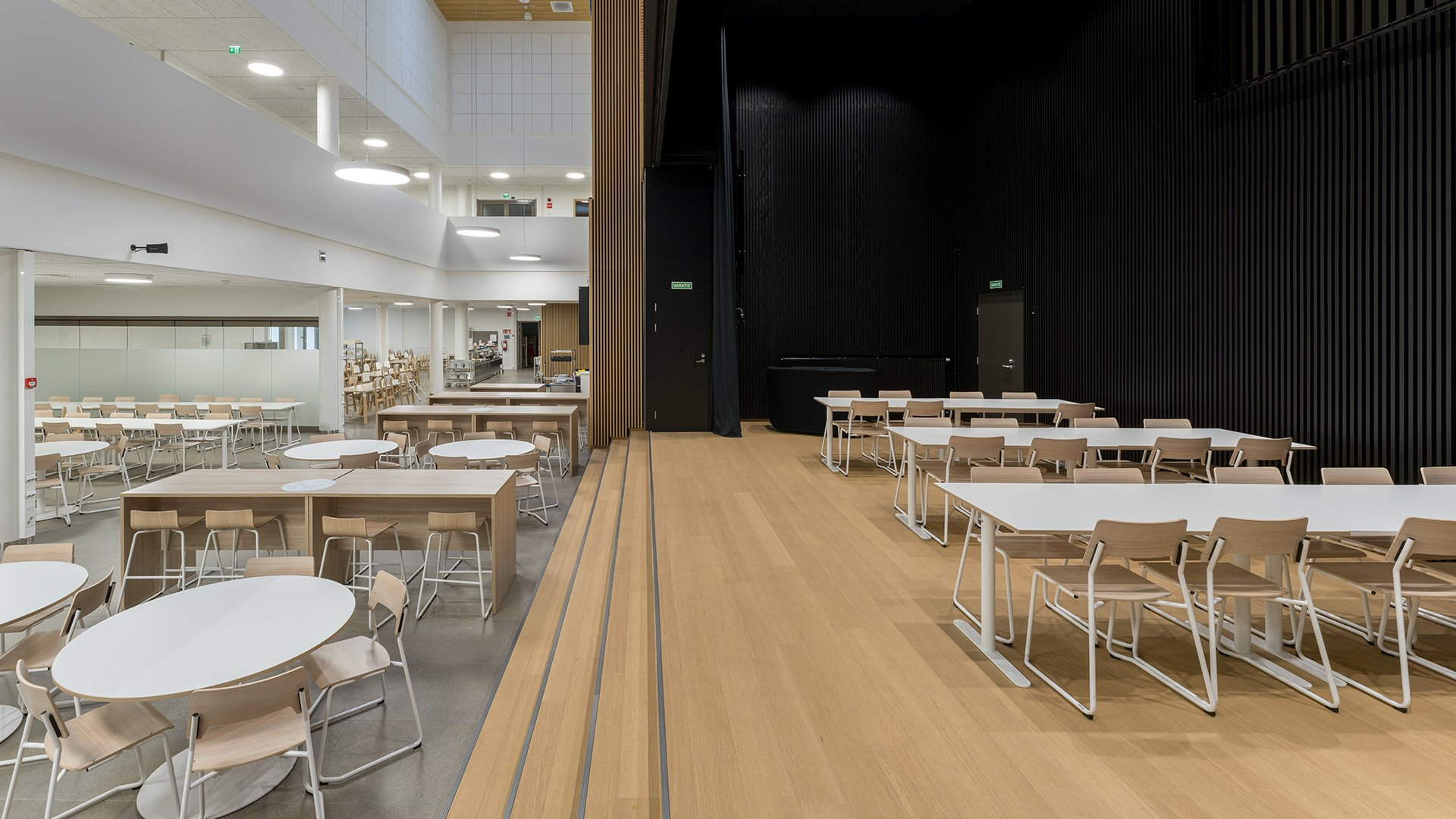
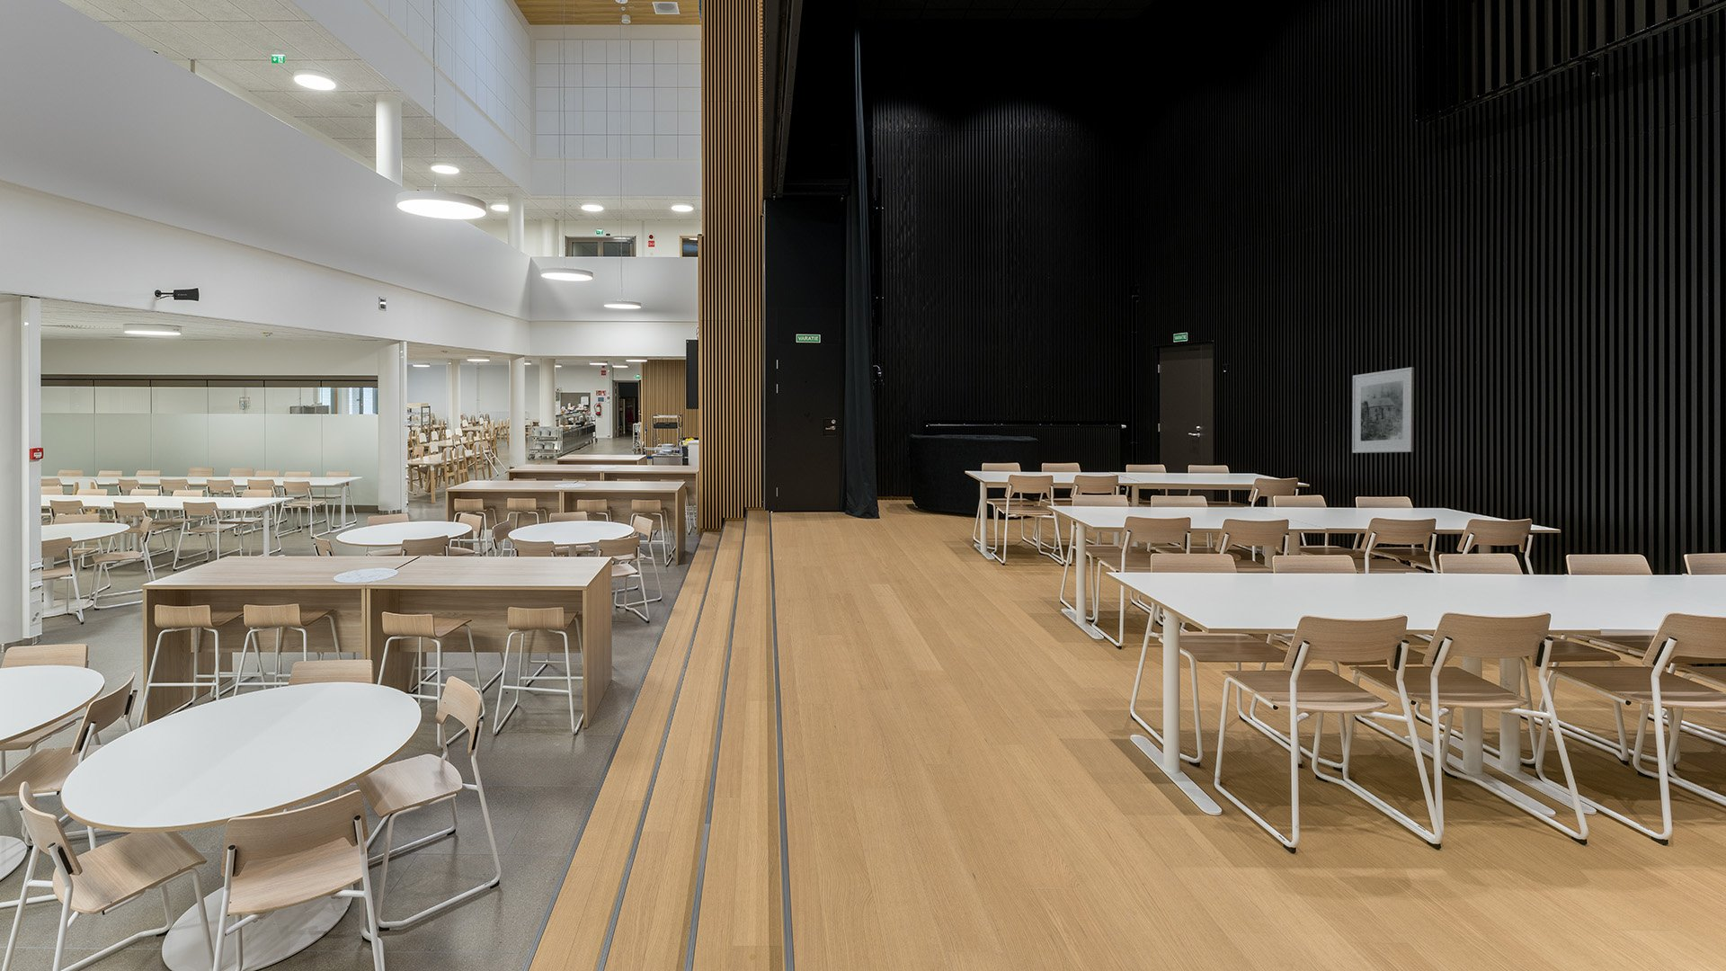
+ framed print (1382, 411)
